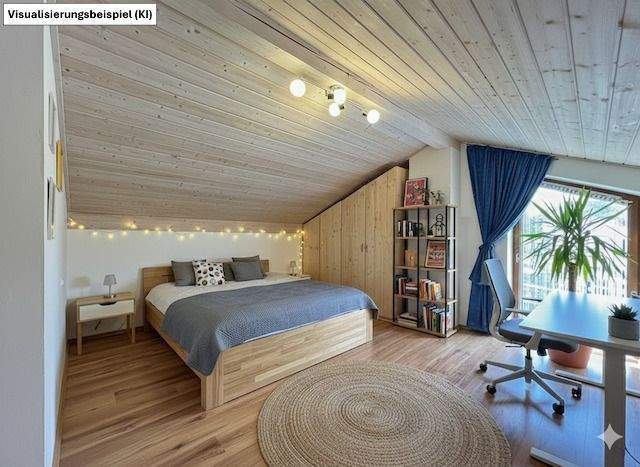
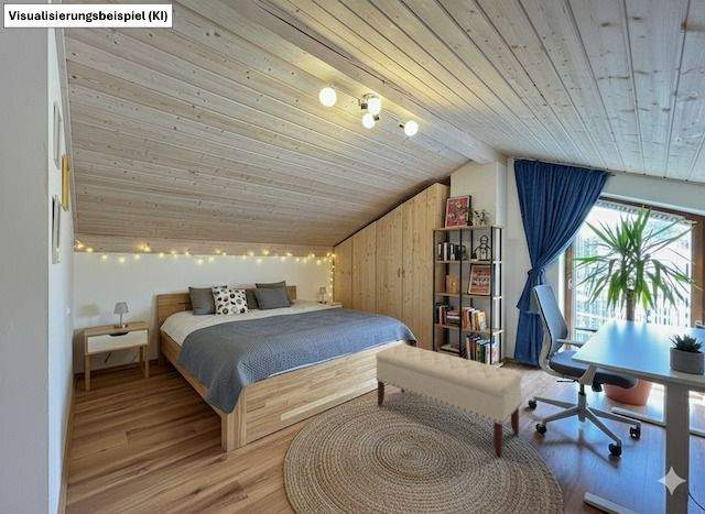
+ bench (442, 389)
